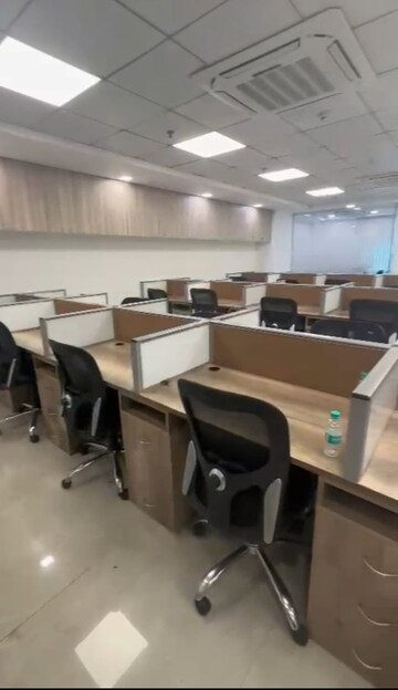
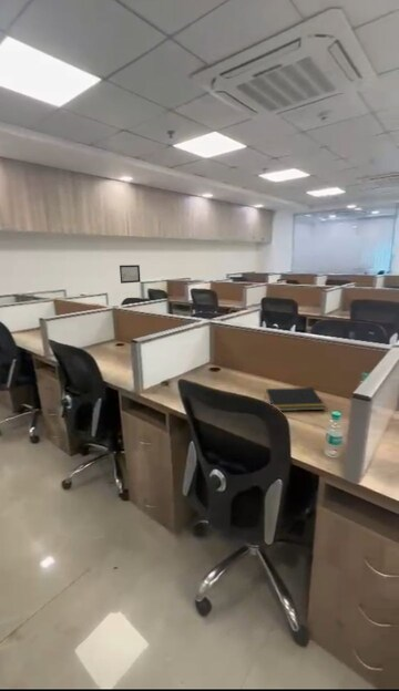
+ wall art (130, 274)
+ notepad (294, 399)
